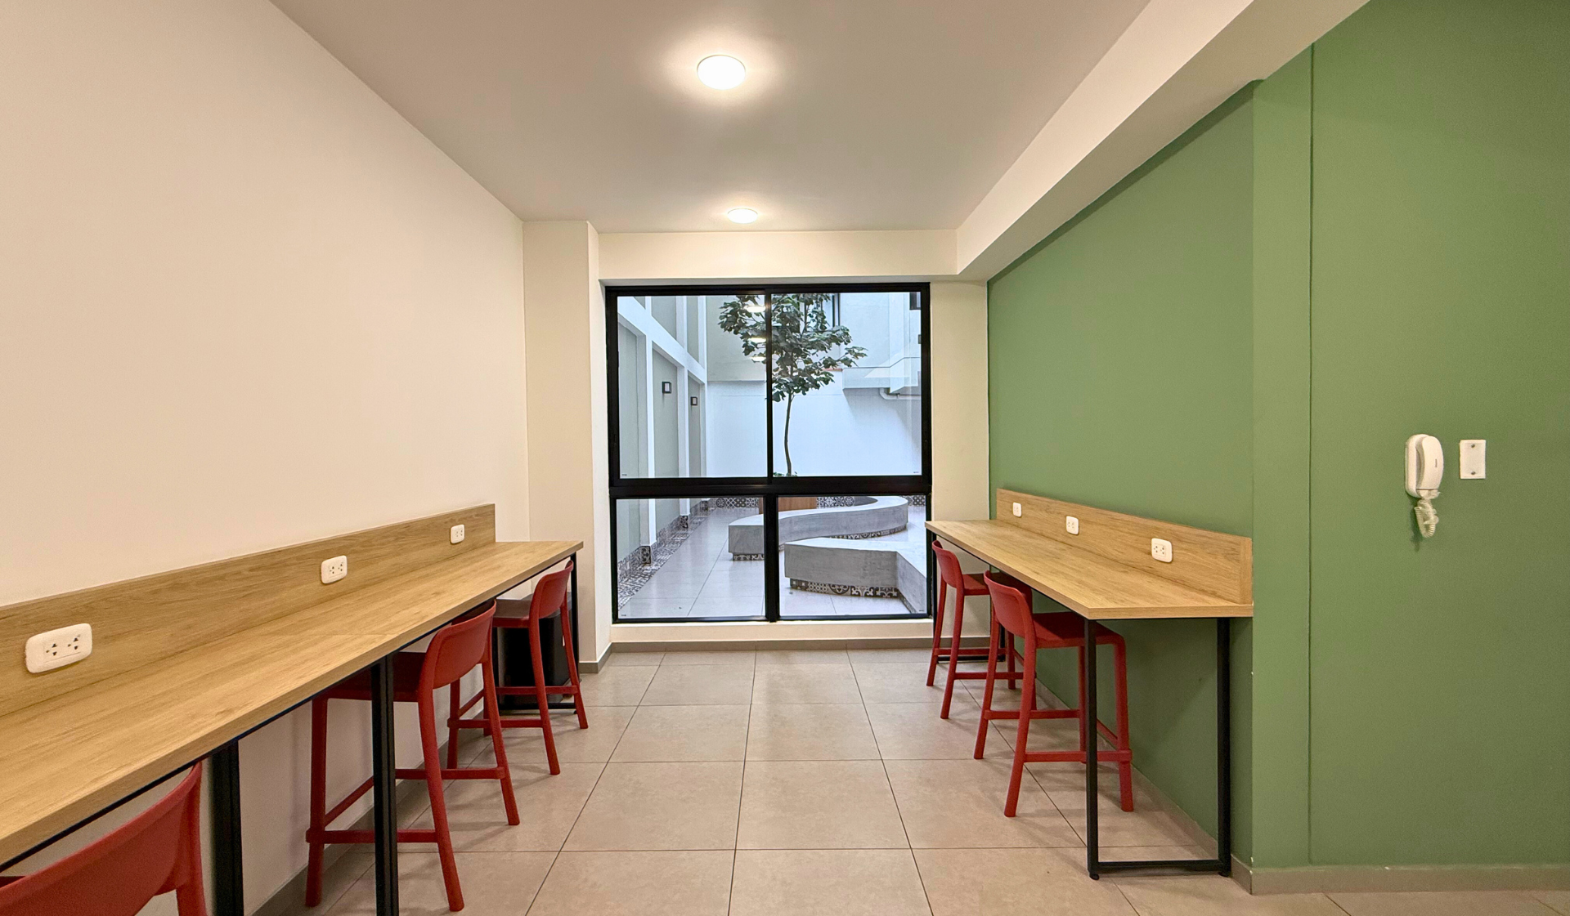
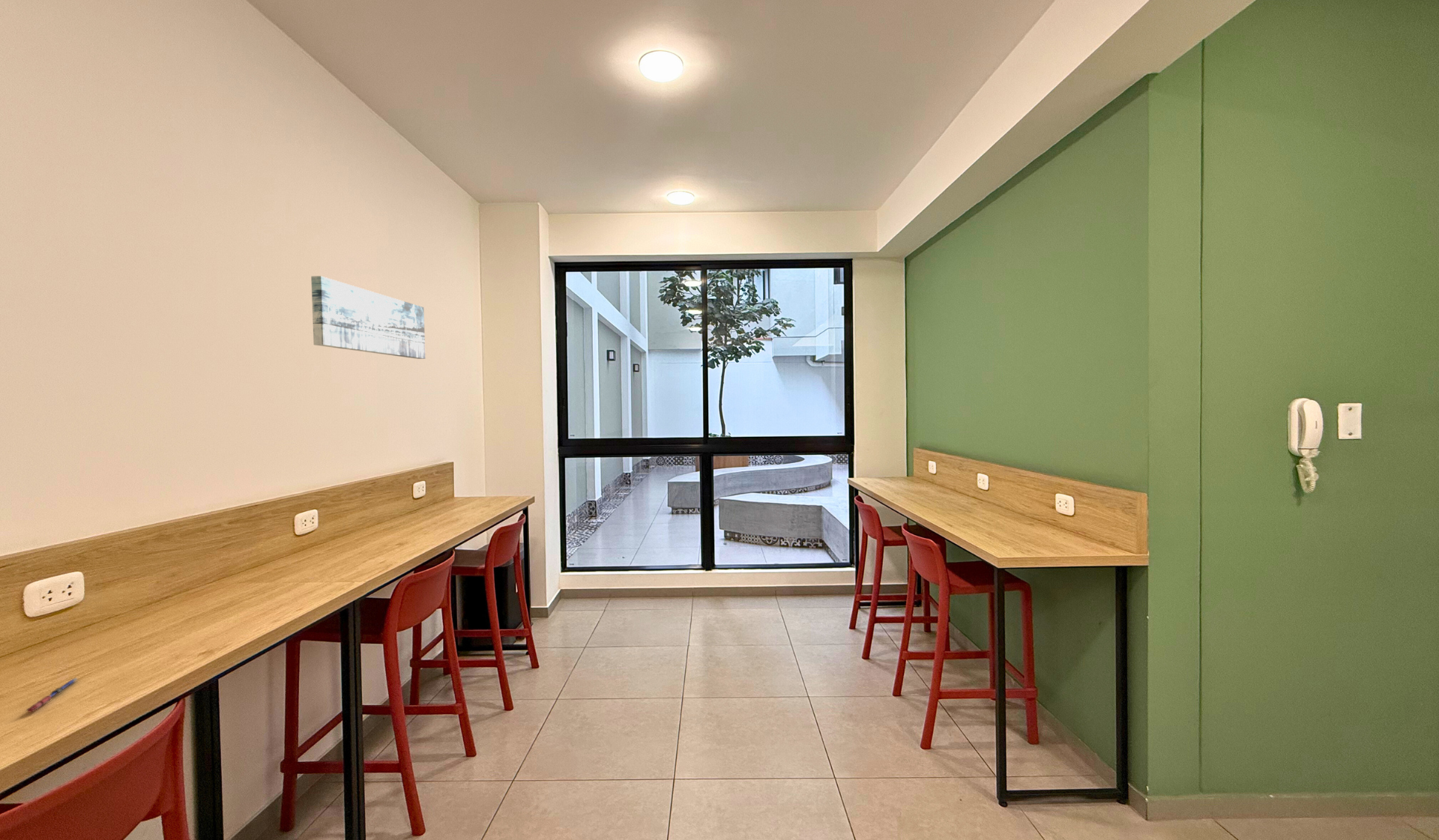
+ wall art (376, 323)
+ pen (54, 692)
